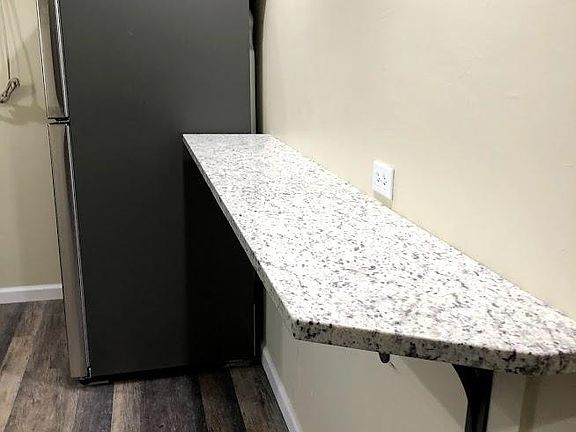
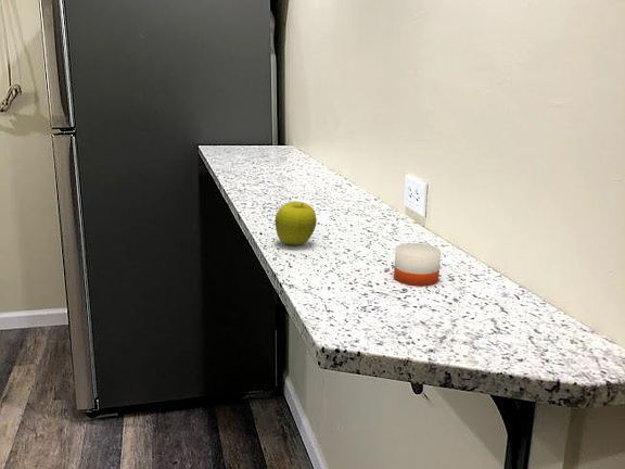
+ candle (418, 248)
+ fruit (295, 223)
